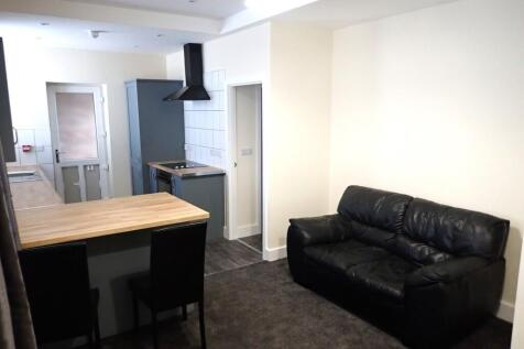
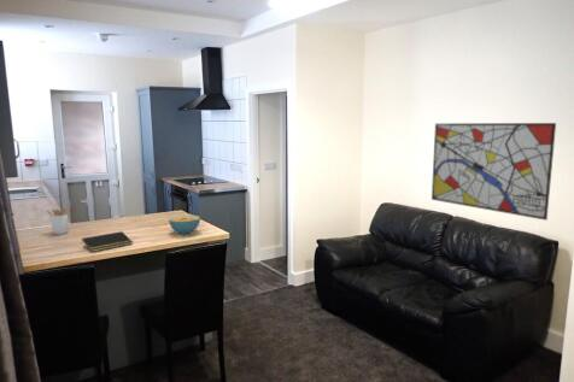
+ cereal bowl (184, 225)
+ utensil holder (59, 219)
+ notepad (107, 241)
+ wall art (485, 166)
